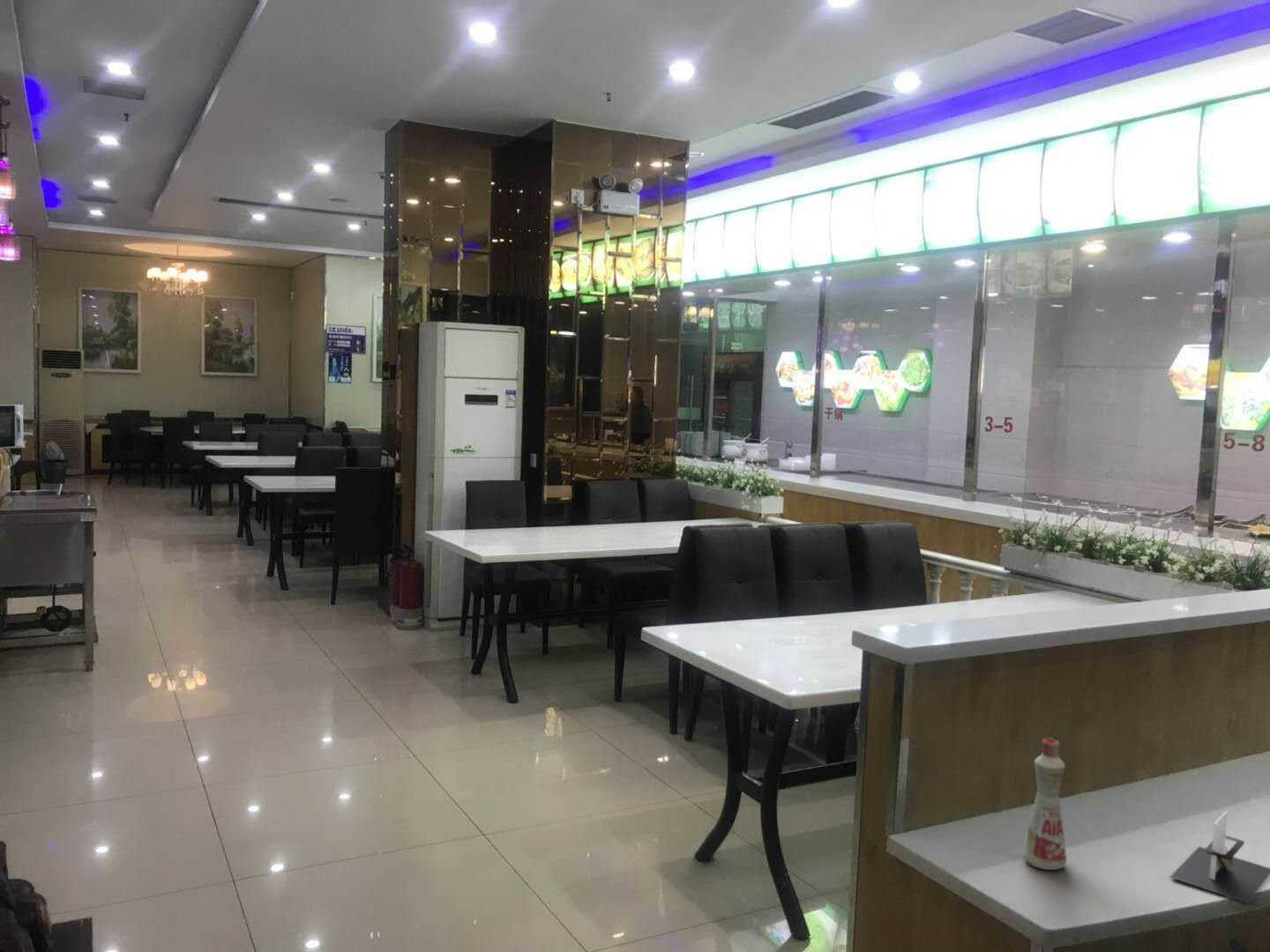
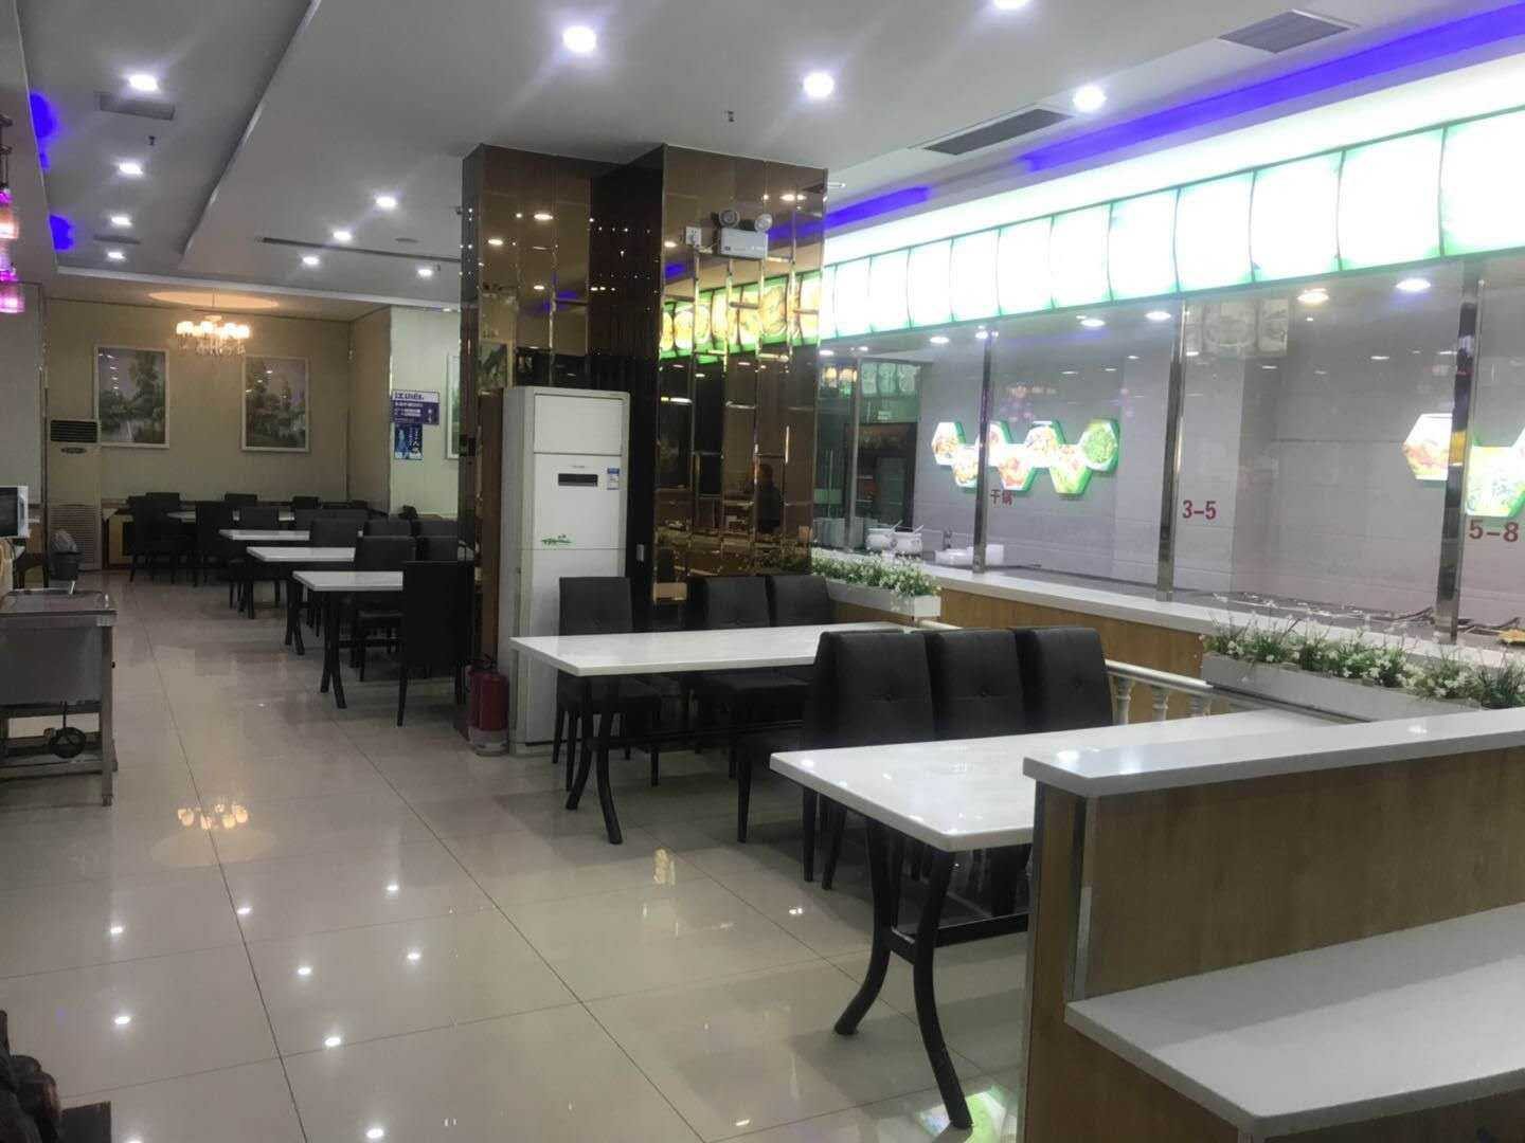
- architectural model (1223, 846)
- bottle (1048, 800)
